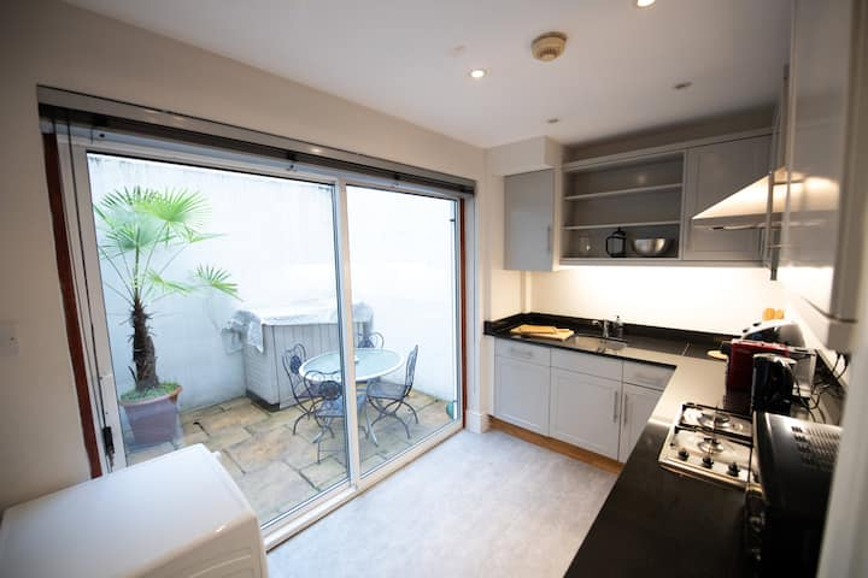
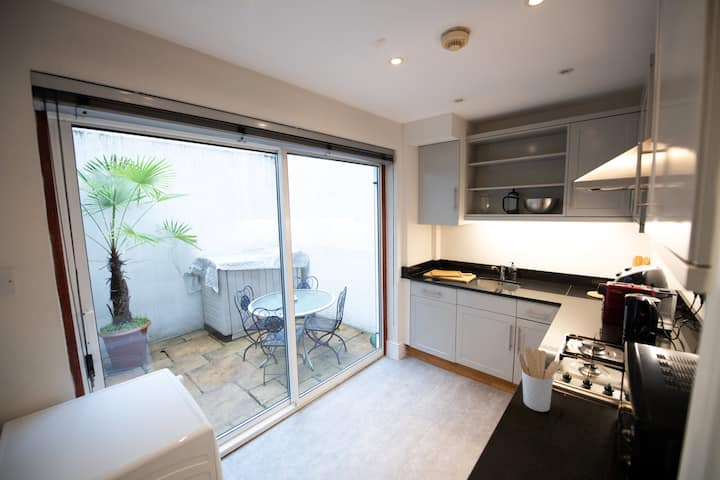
+ utensil holder (536, 377)
